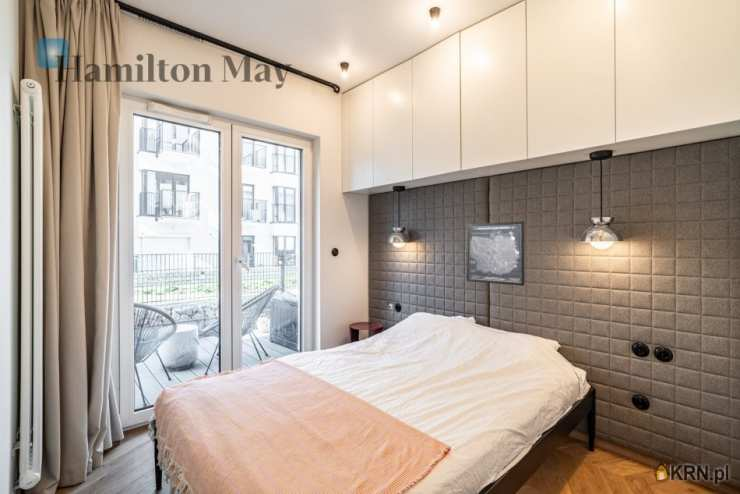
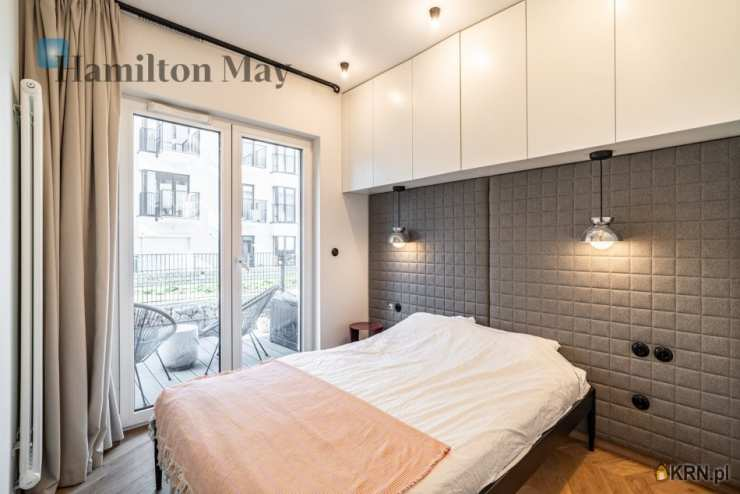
- wall art (493, 253)
